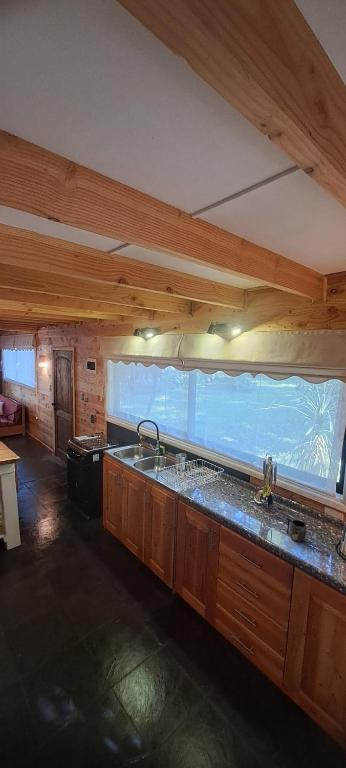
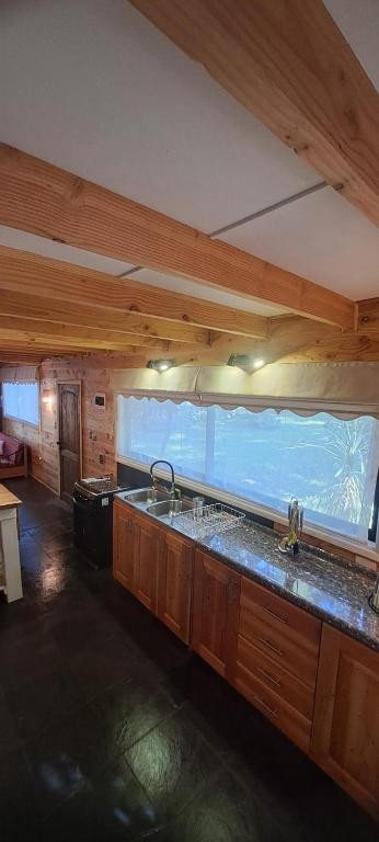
- mug (295, 529)
